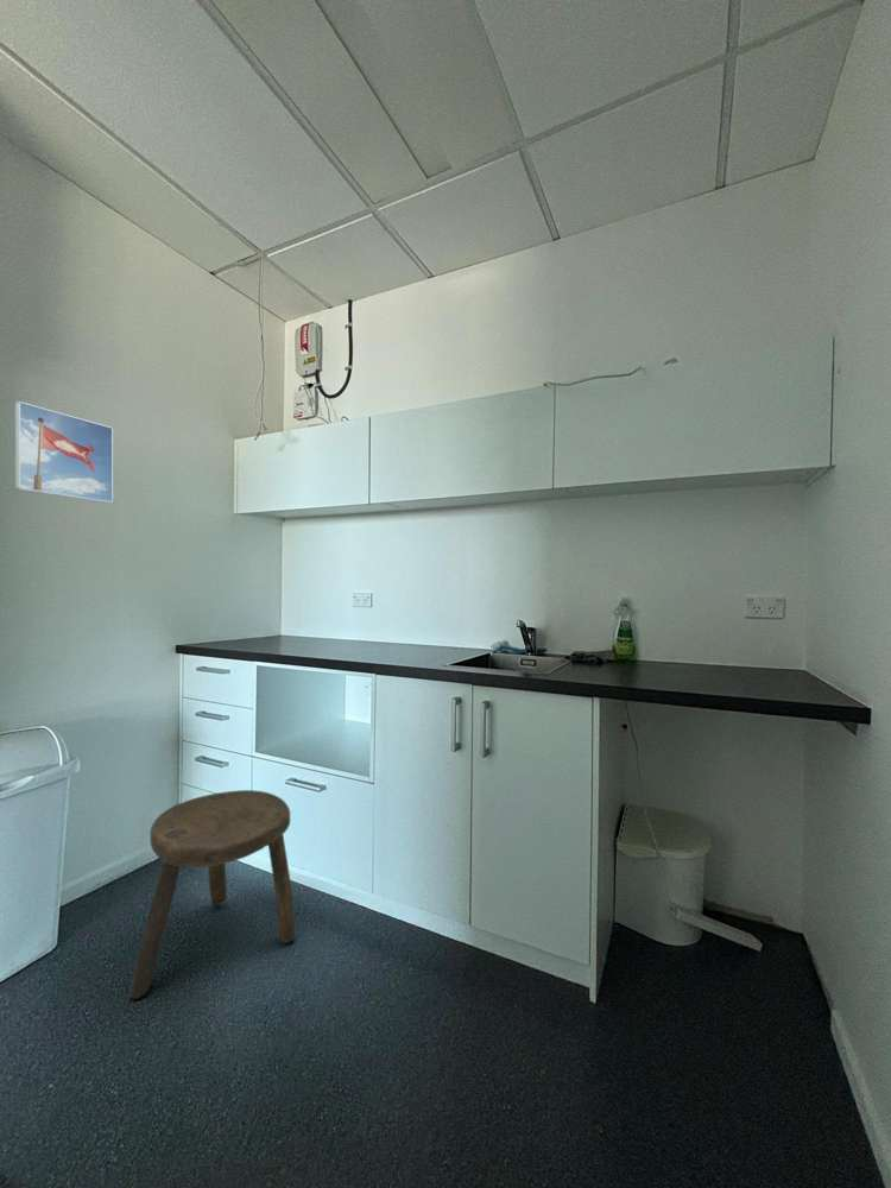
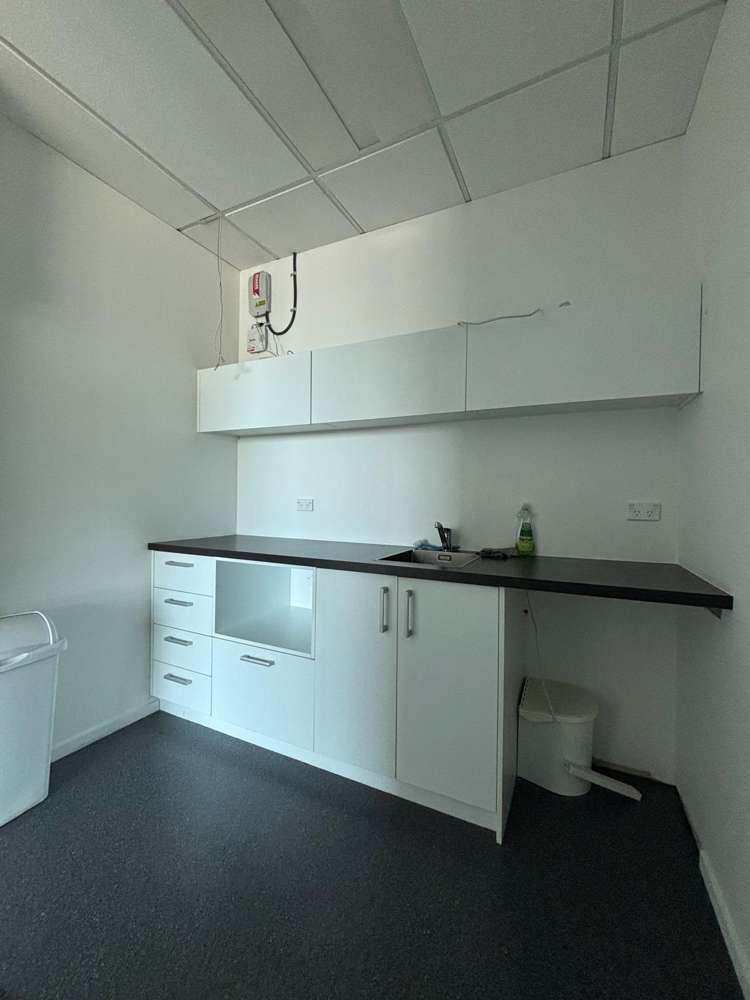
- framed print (67, 456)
- stool (210, 881)
